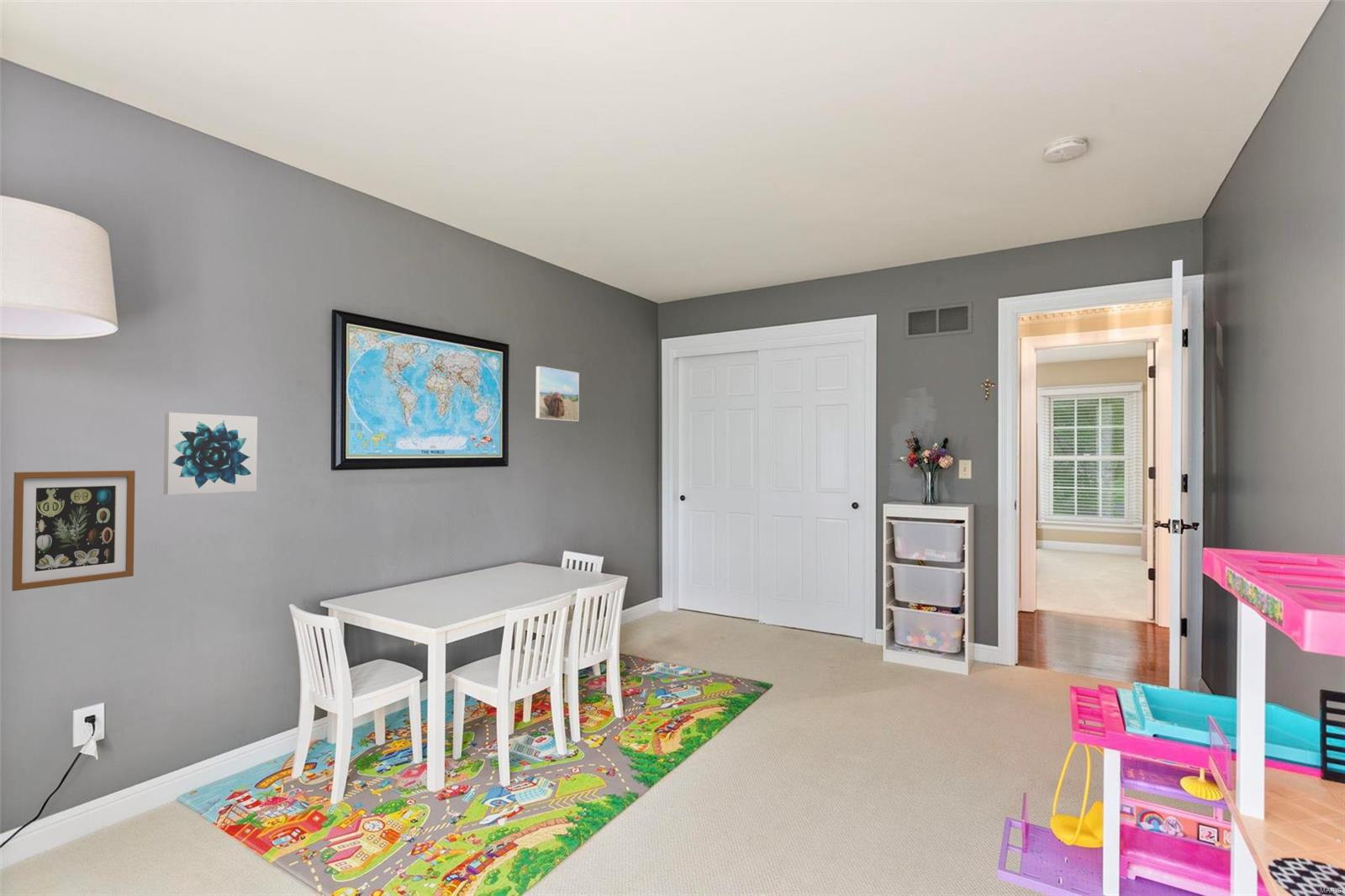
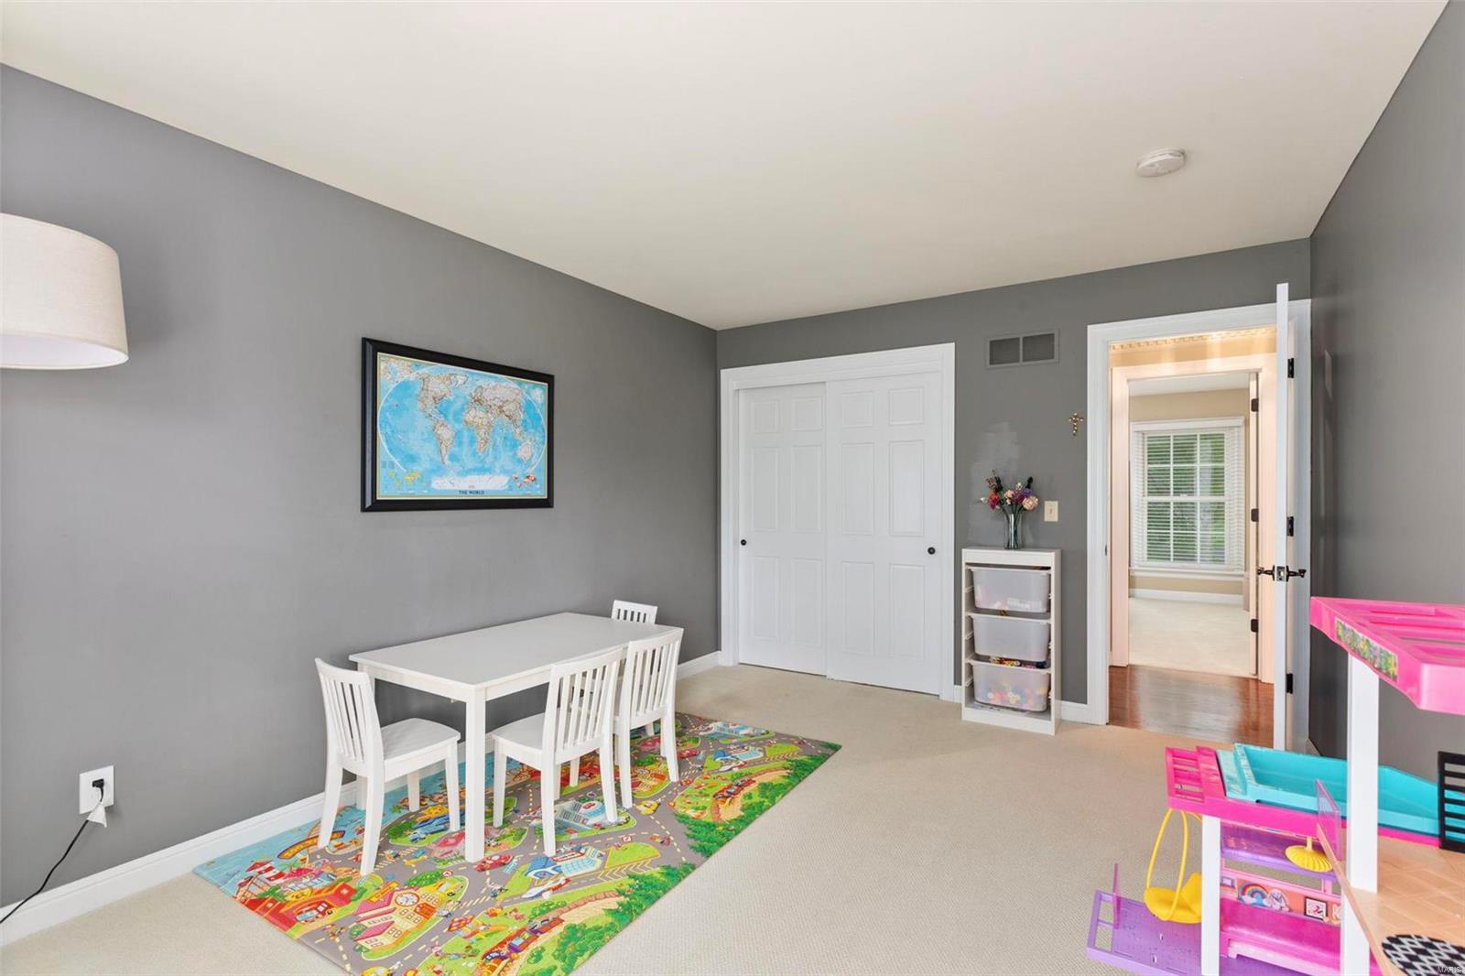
- wall art (213, 453)
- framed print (557, 394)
- wall art (76, 527)
